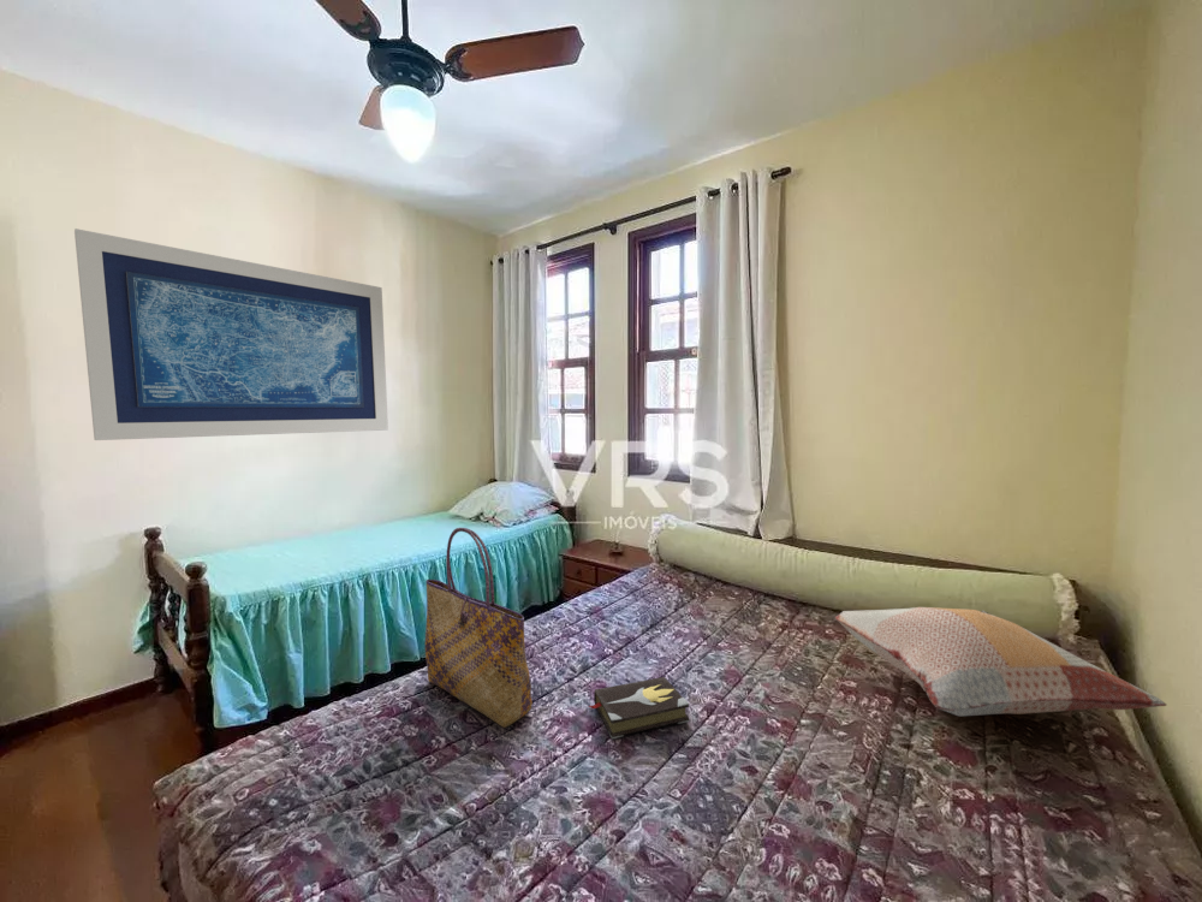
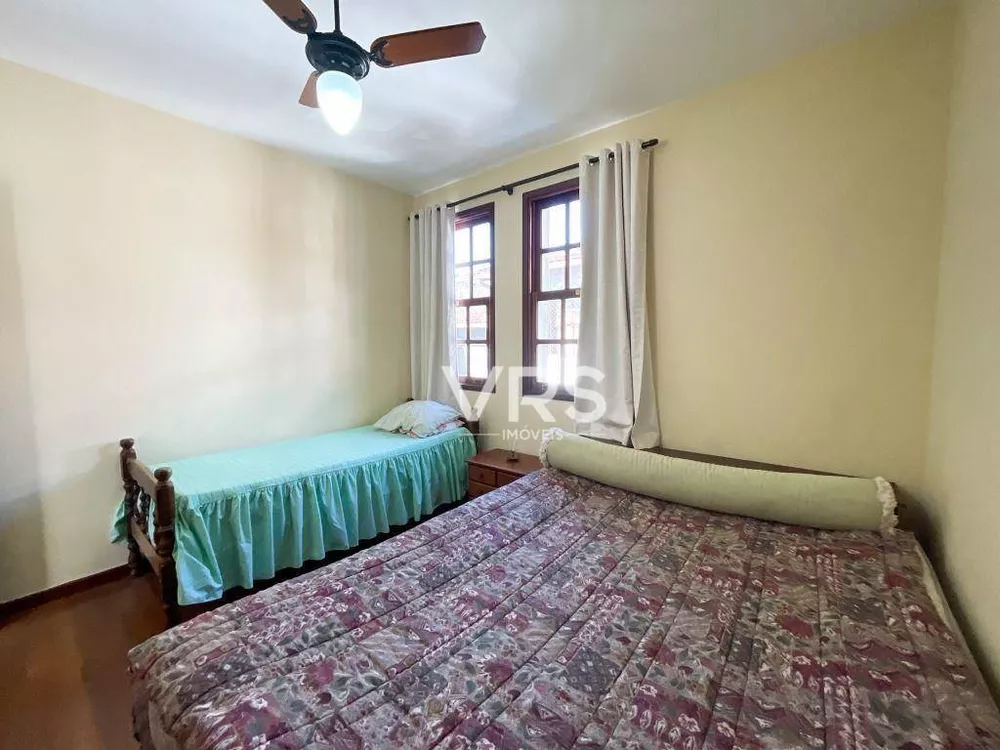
- hardback book (639, 702)
- decorative pillow (968, 651)
- tote bag (474, 612)
- wall art (262, 350)
